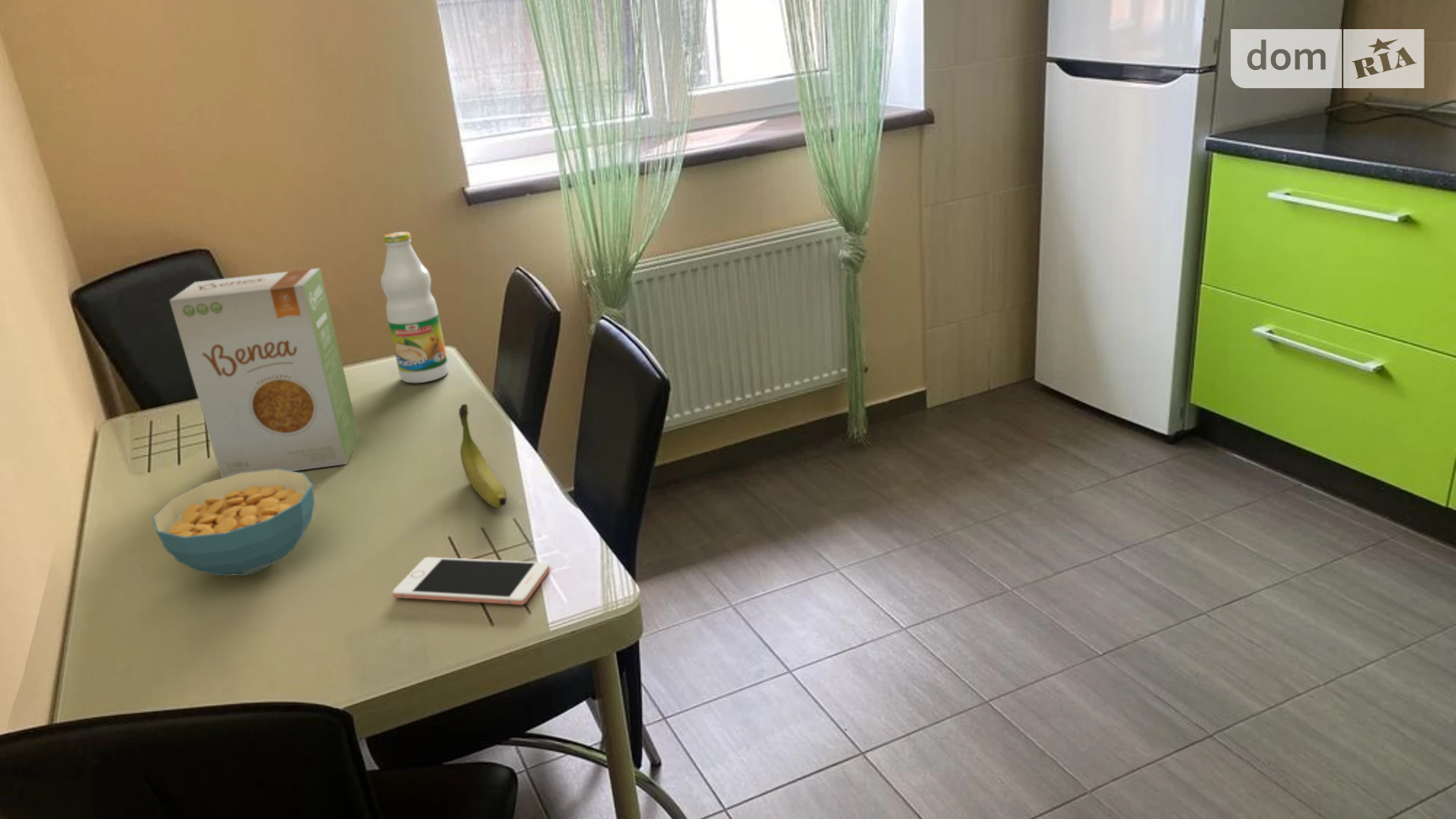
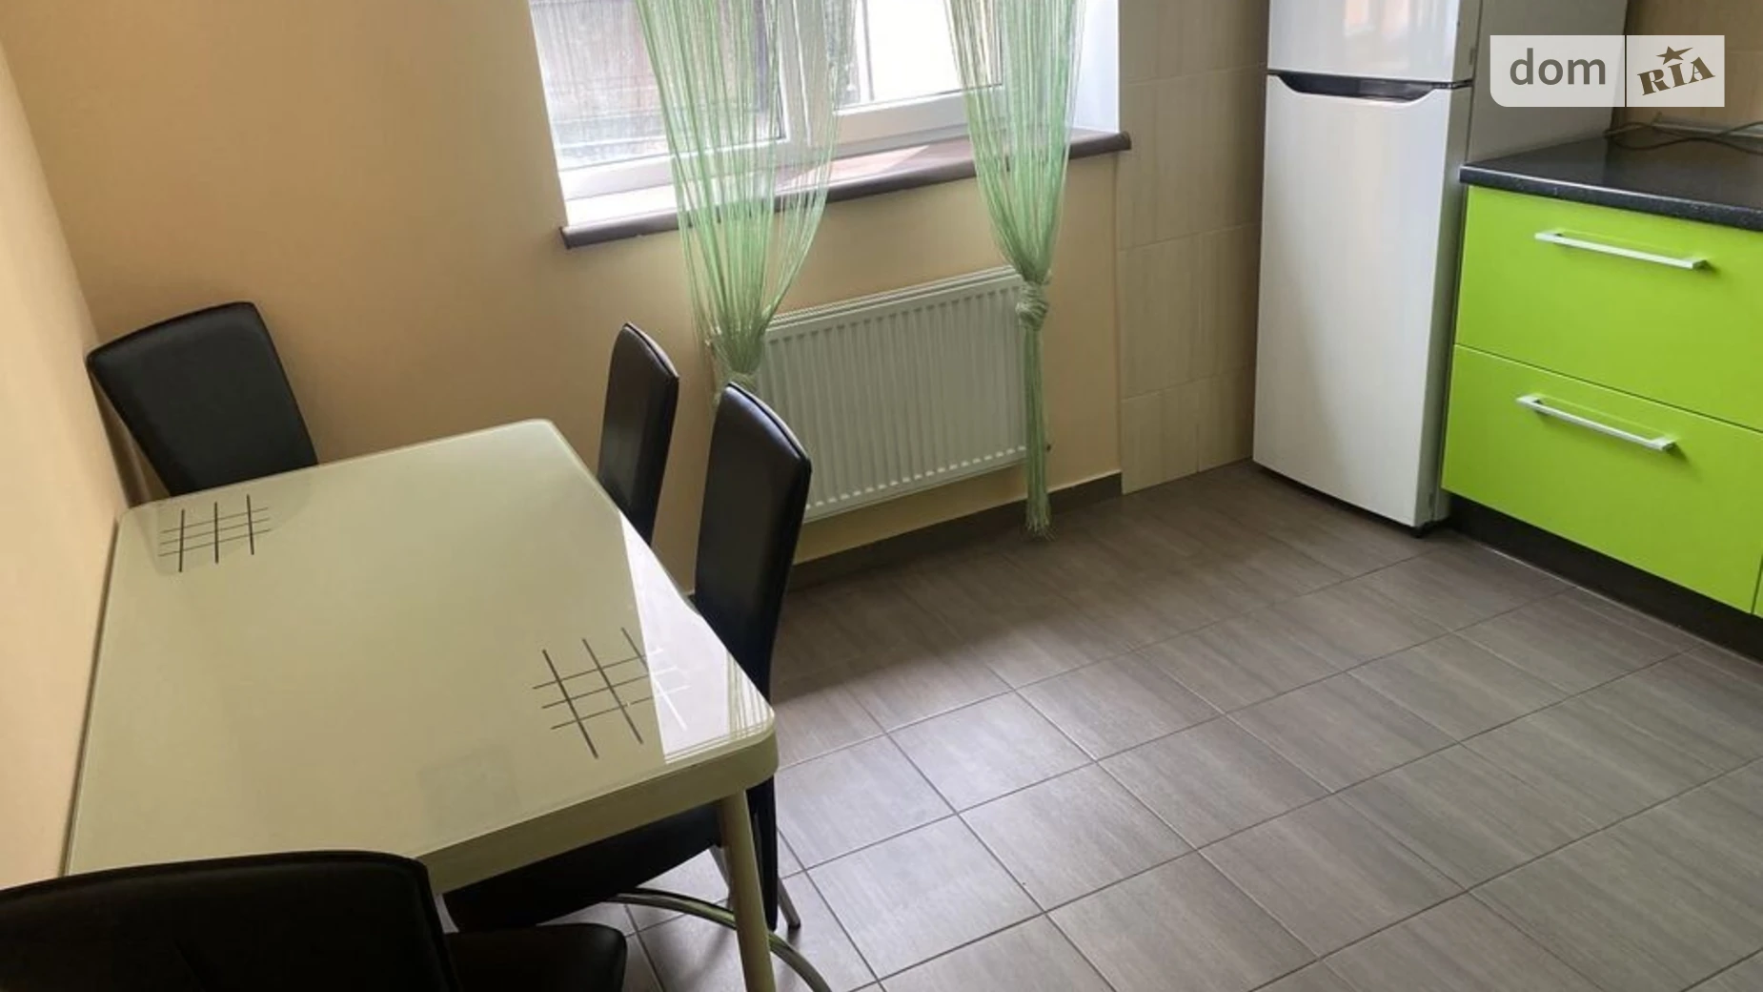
- cell phone (472, 580)
- banana (480, 457)
- cereal bowl (243, 533)
- food box (271, 373)
- bottle (411, 306)
